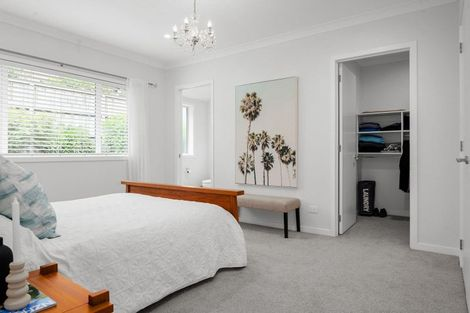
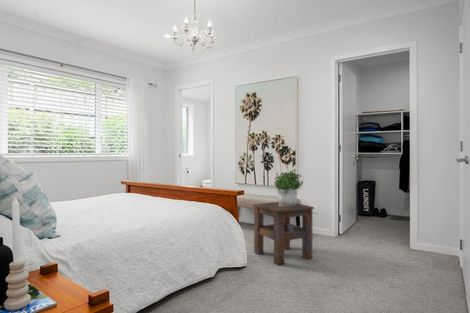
+ potted plant (288, 187)
+ side table (282, 230)
